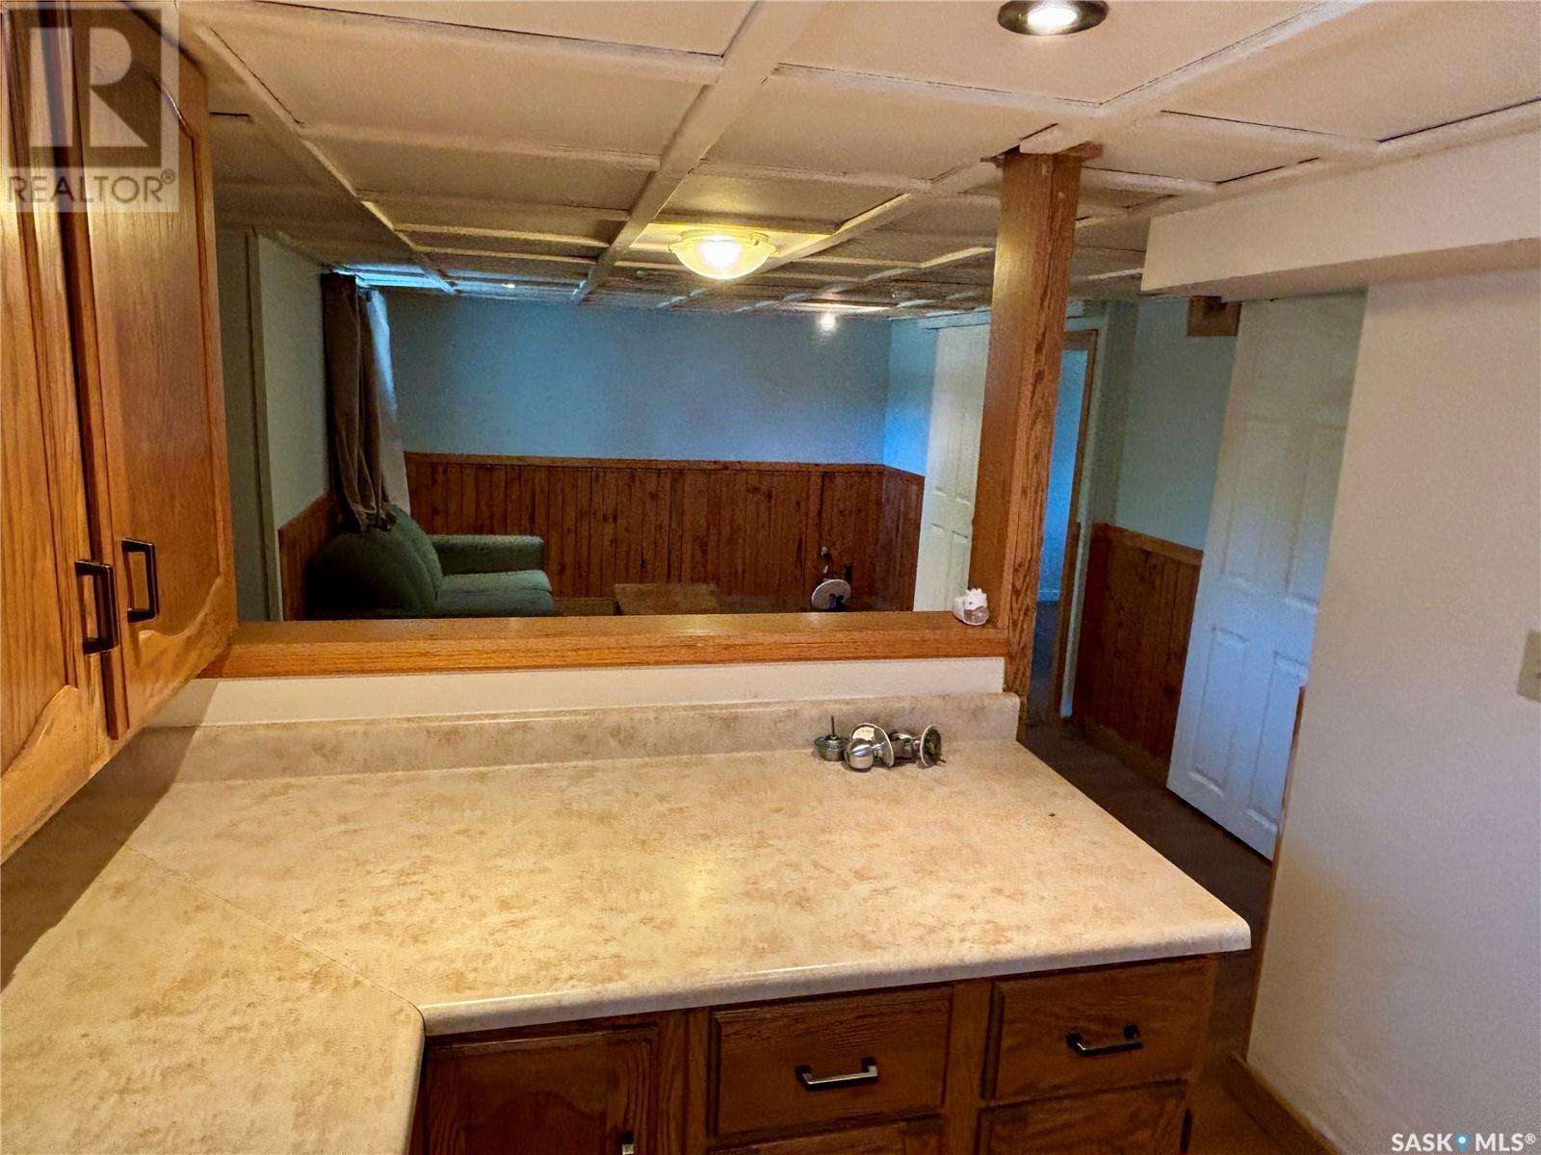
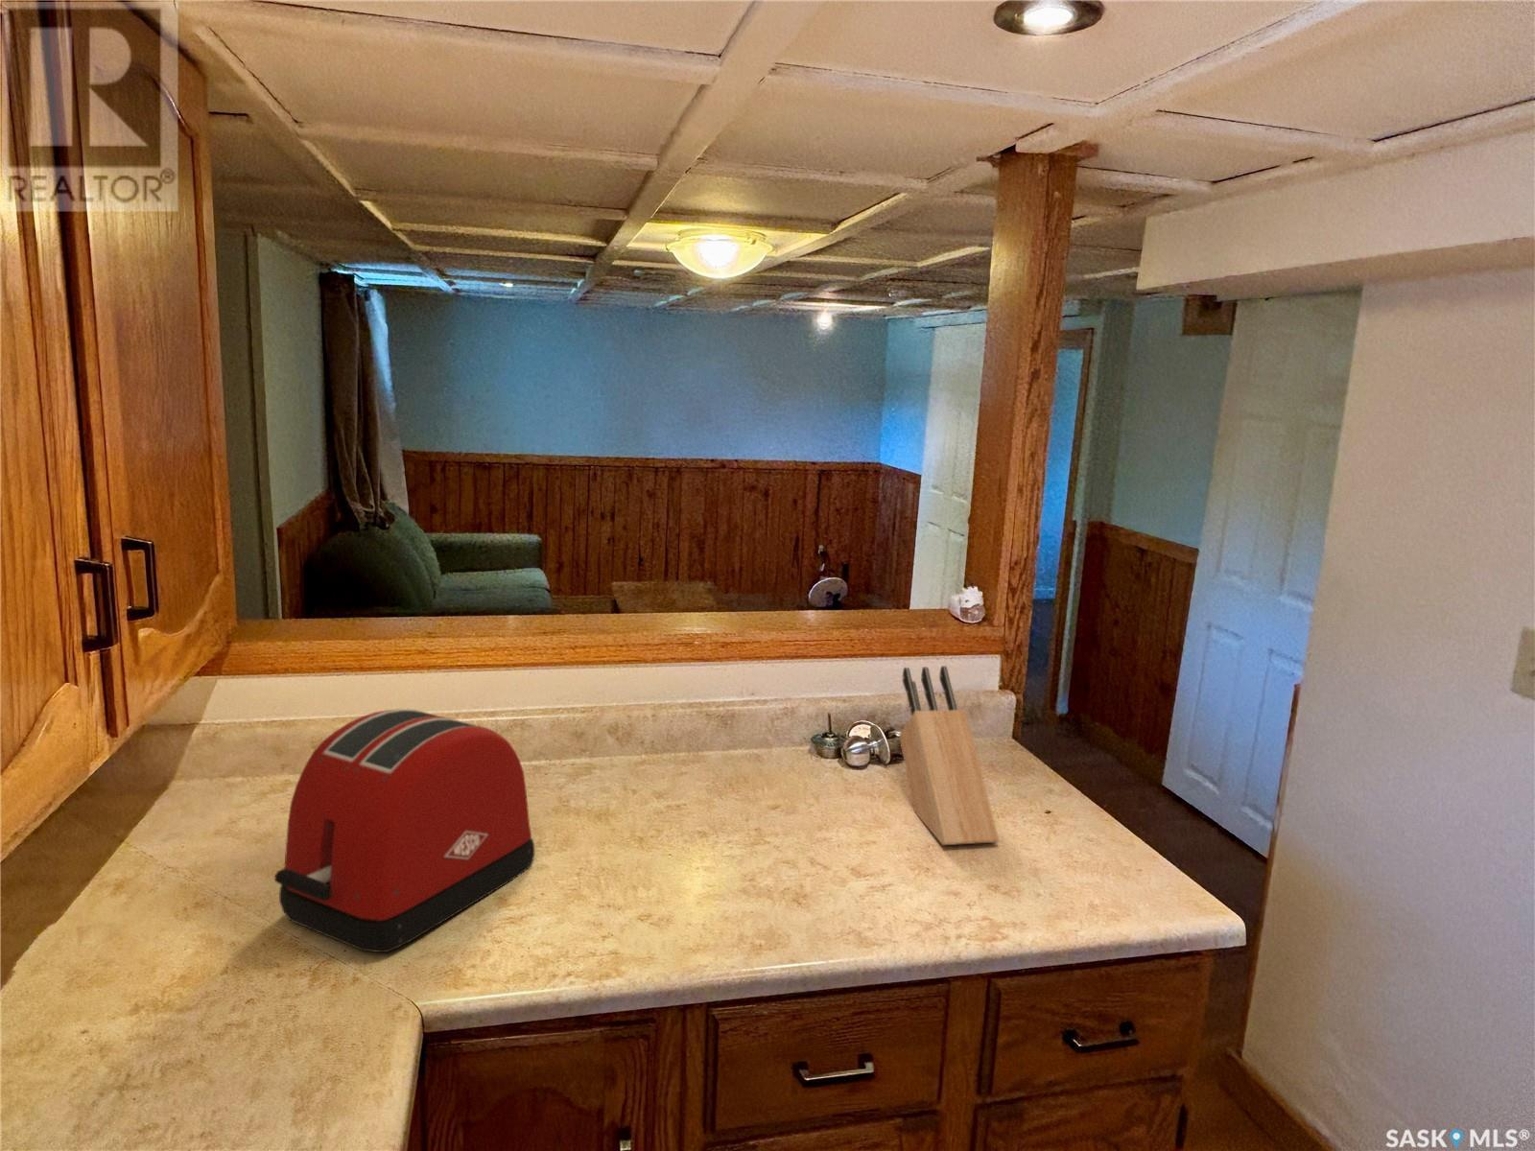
+ knife block (944, 747)
+ toaster (413, 805)
